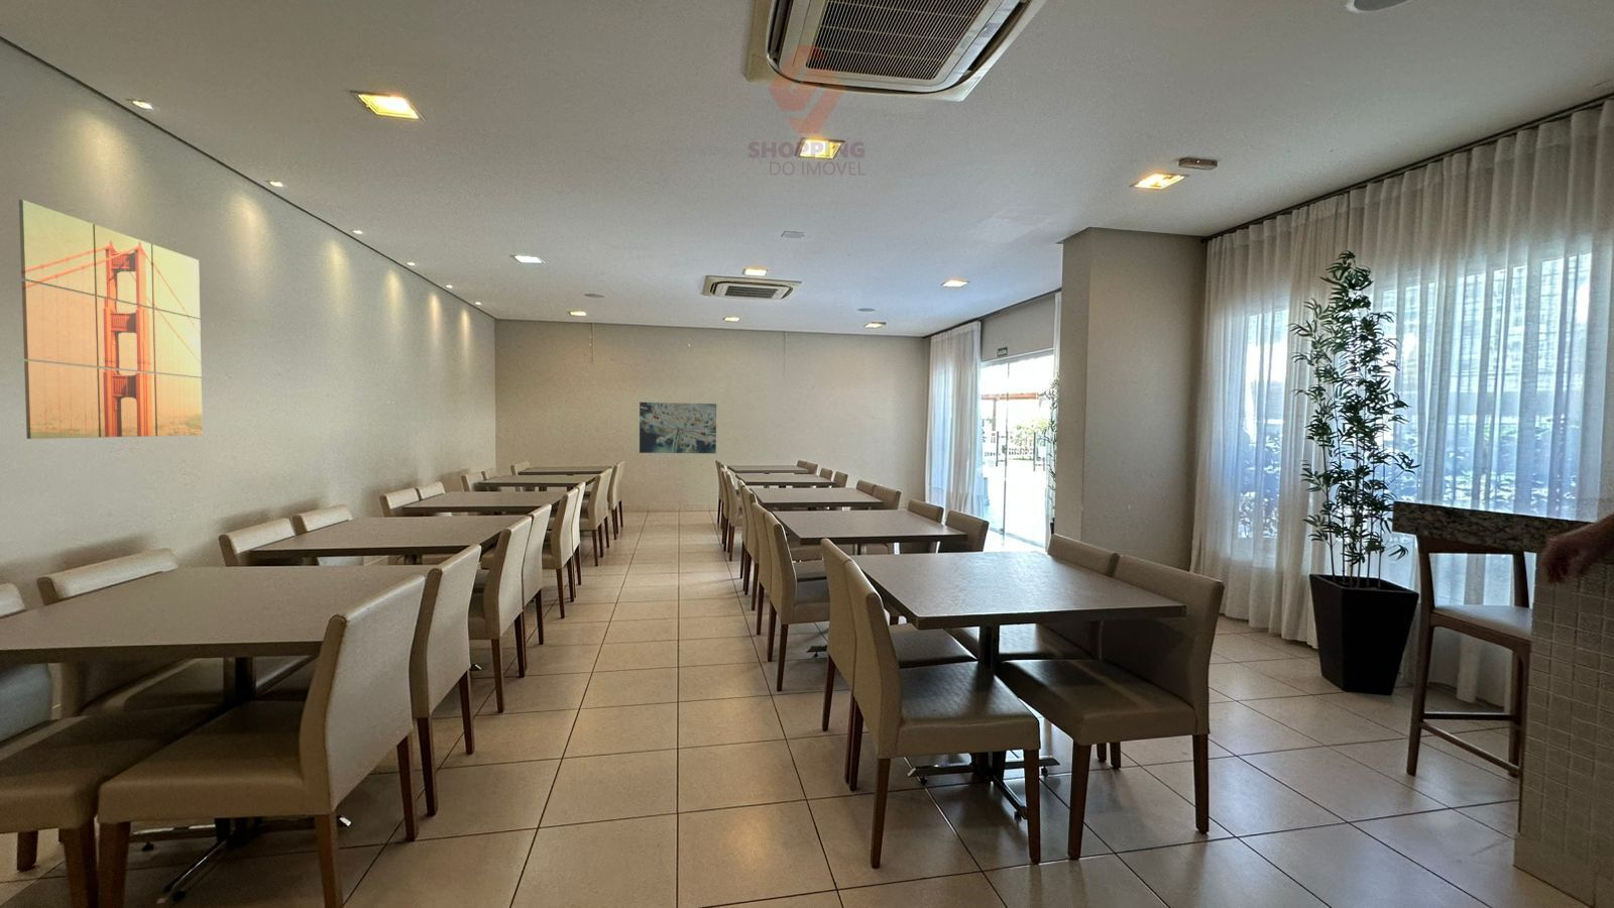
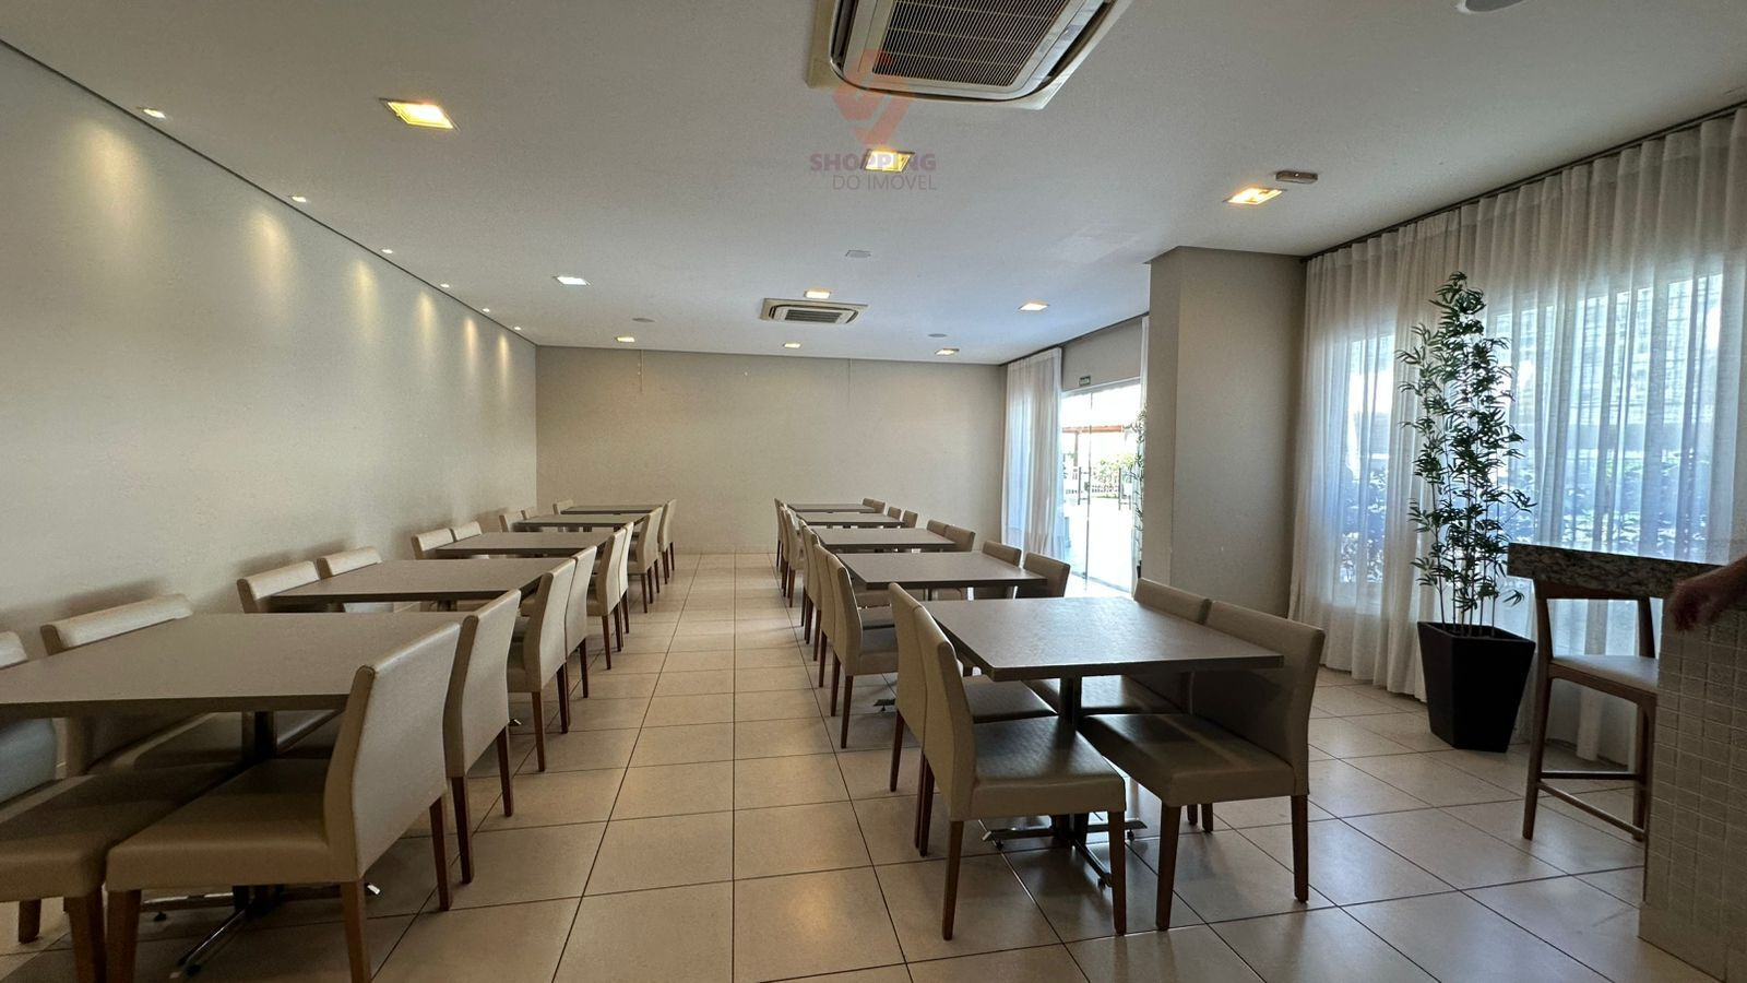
- wall art (125, 336)
- wall art (678, 428)
